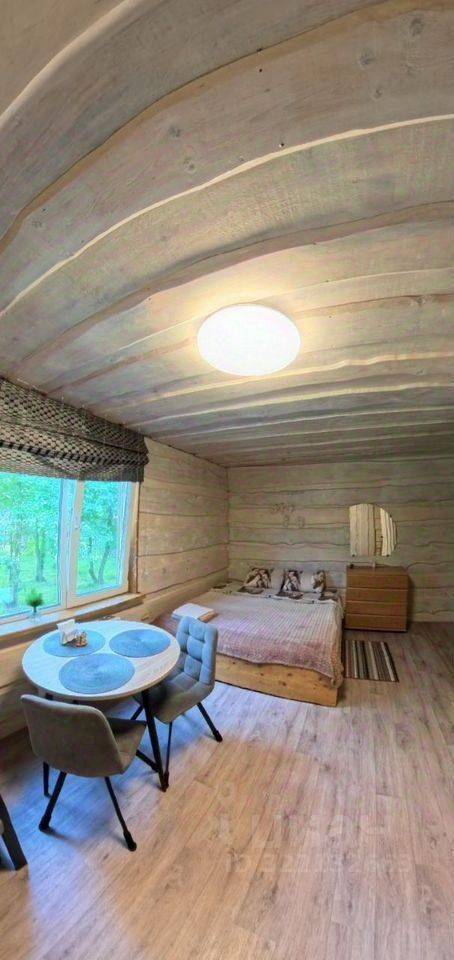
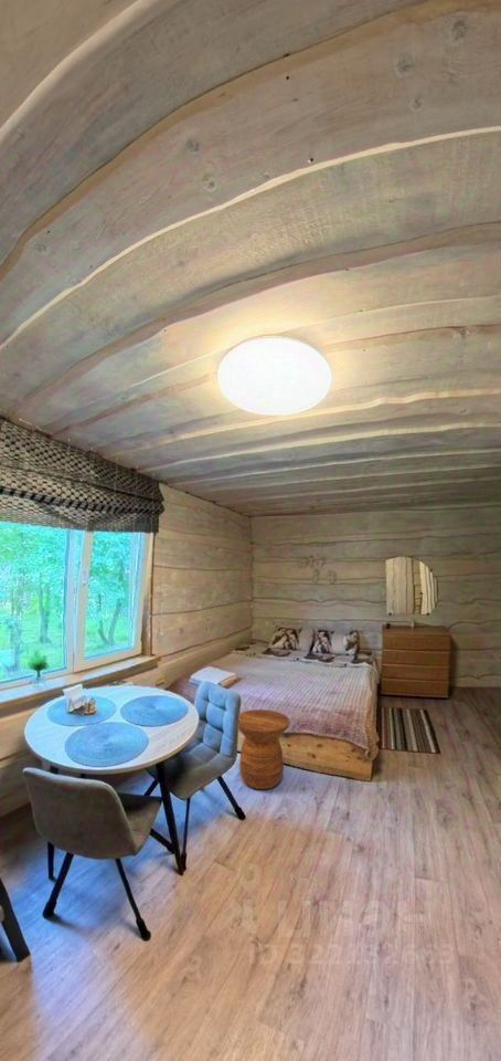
+ side table (262, 749)
